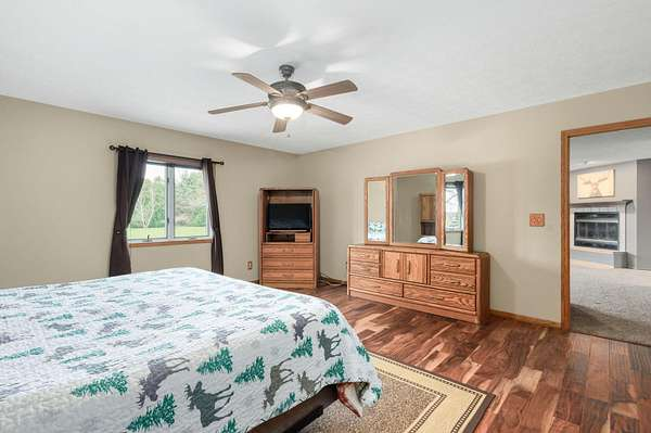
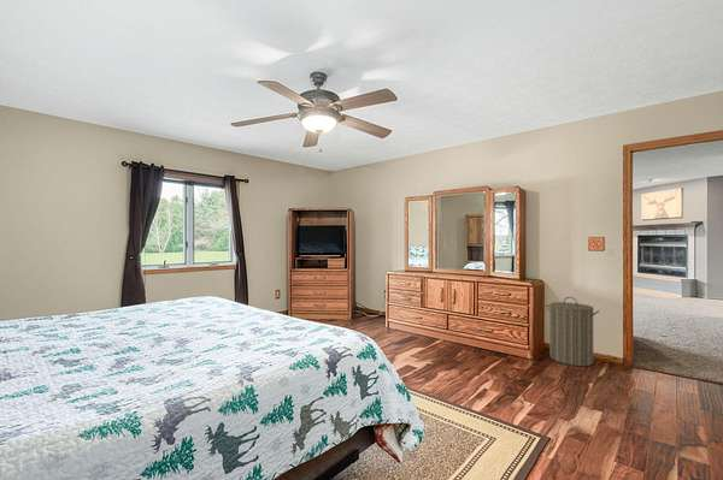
+ laundry hamper (570, 327)
